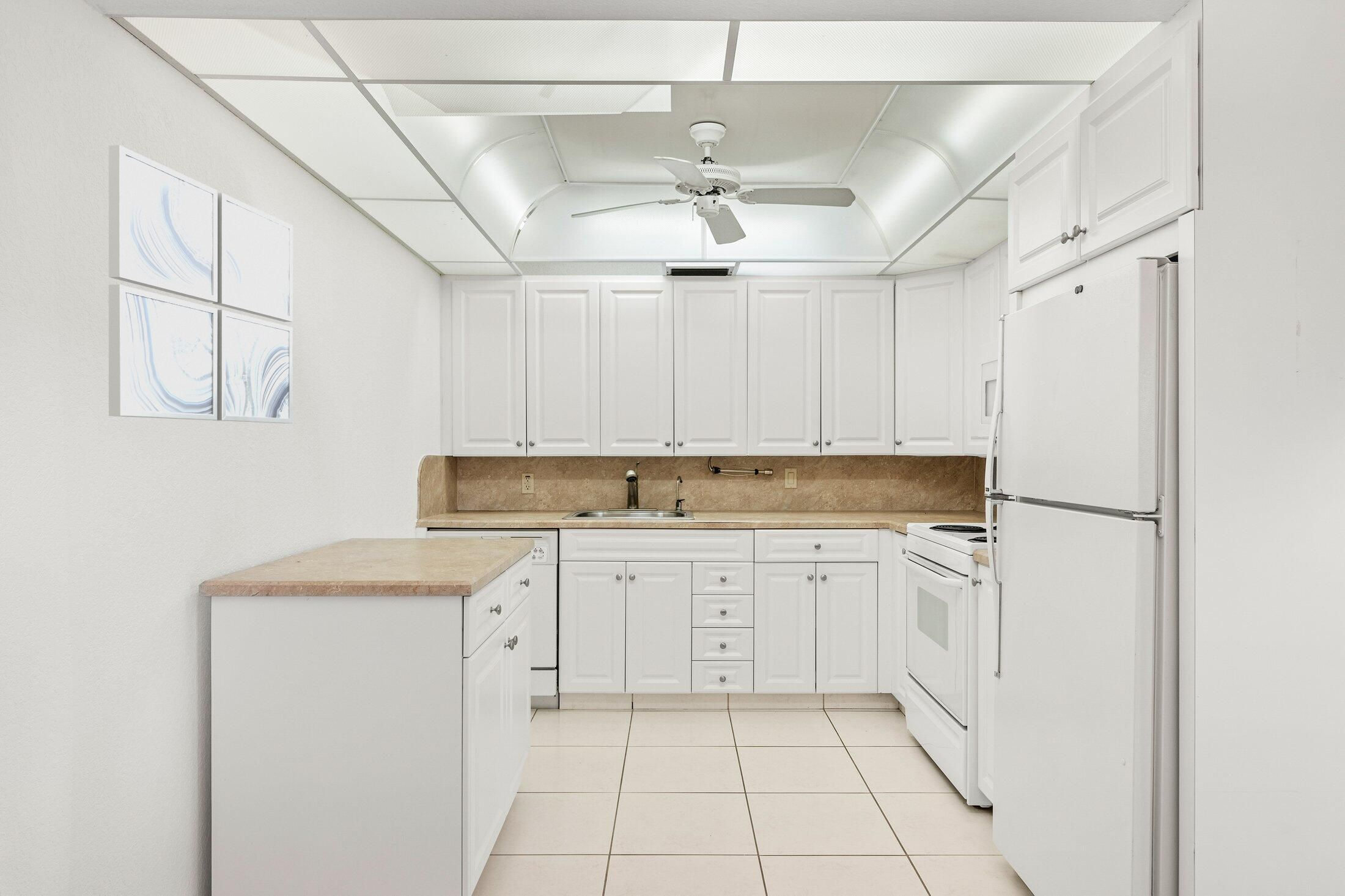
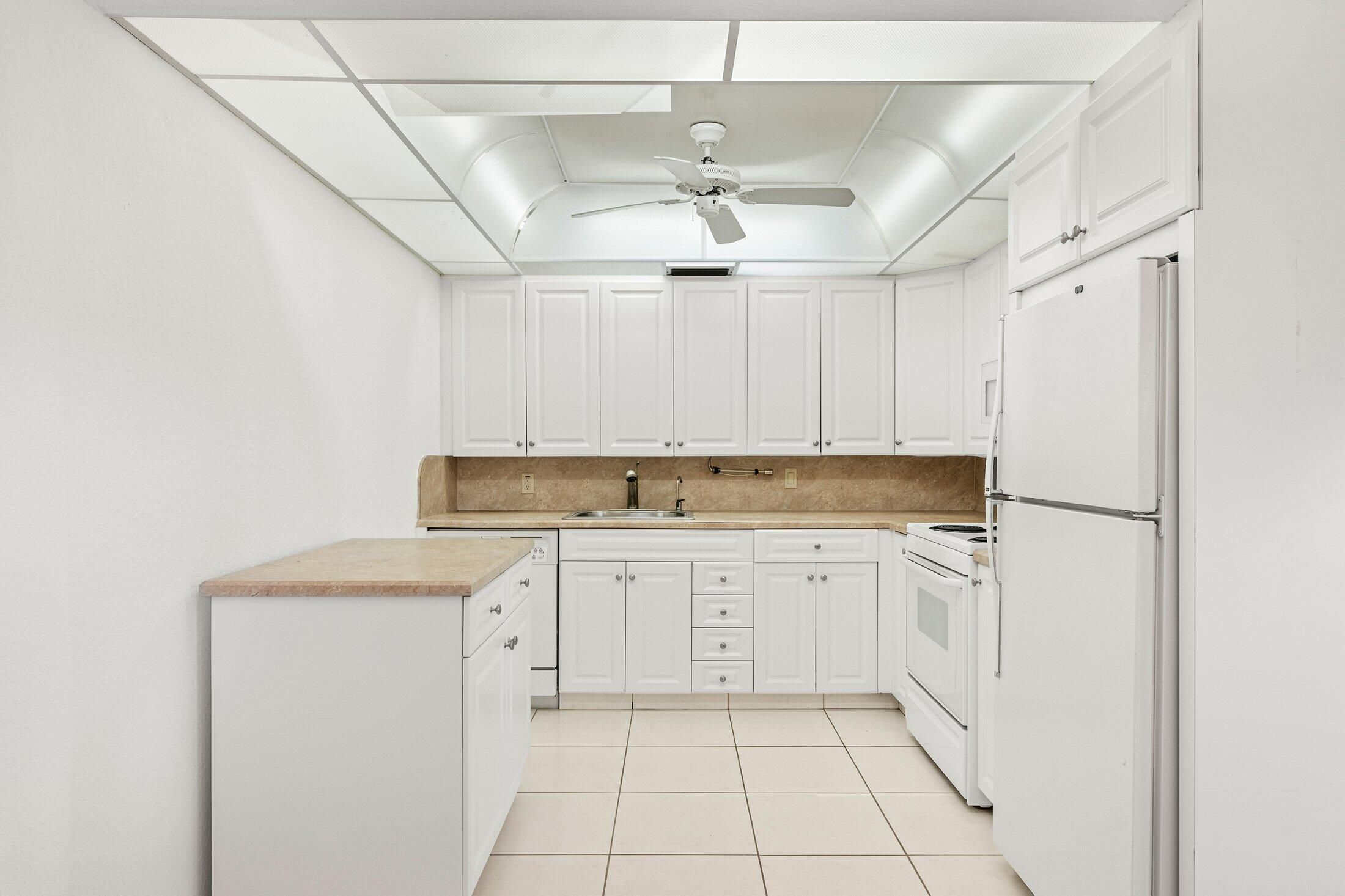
- wall art (215, 304)
